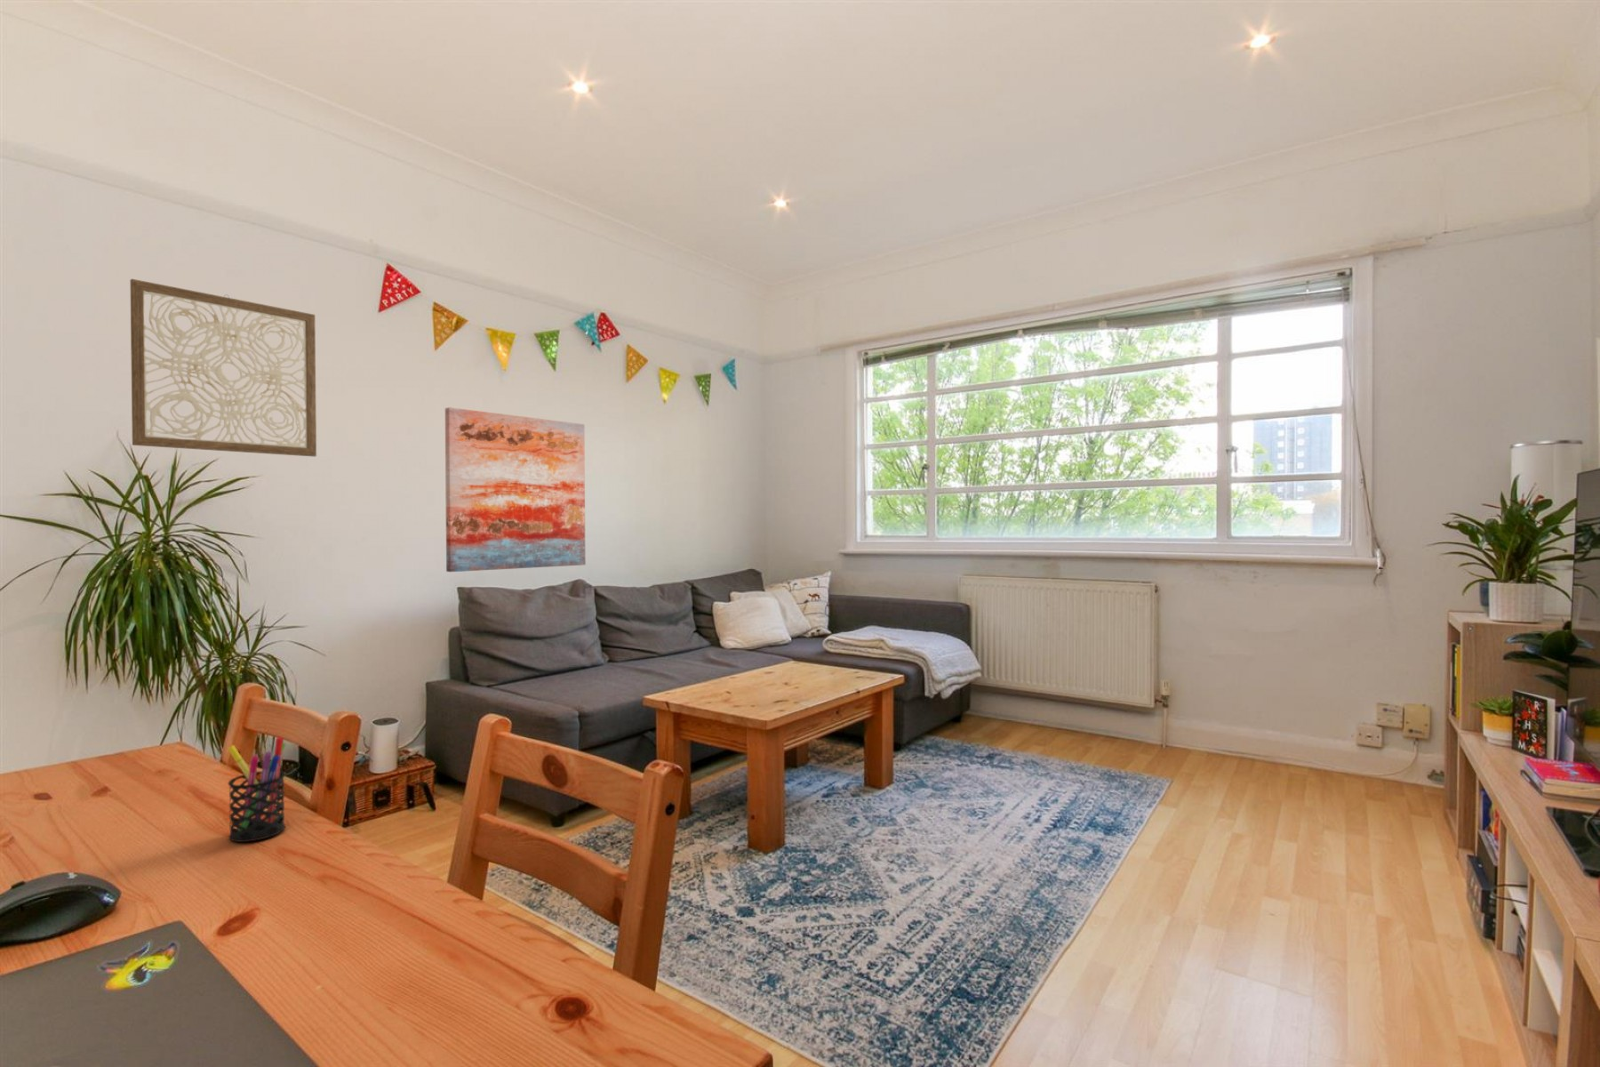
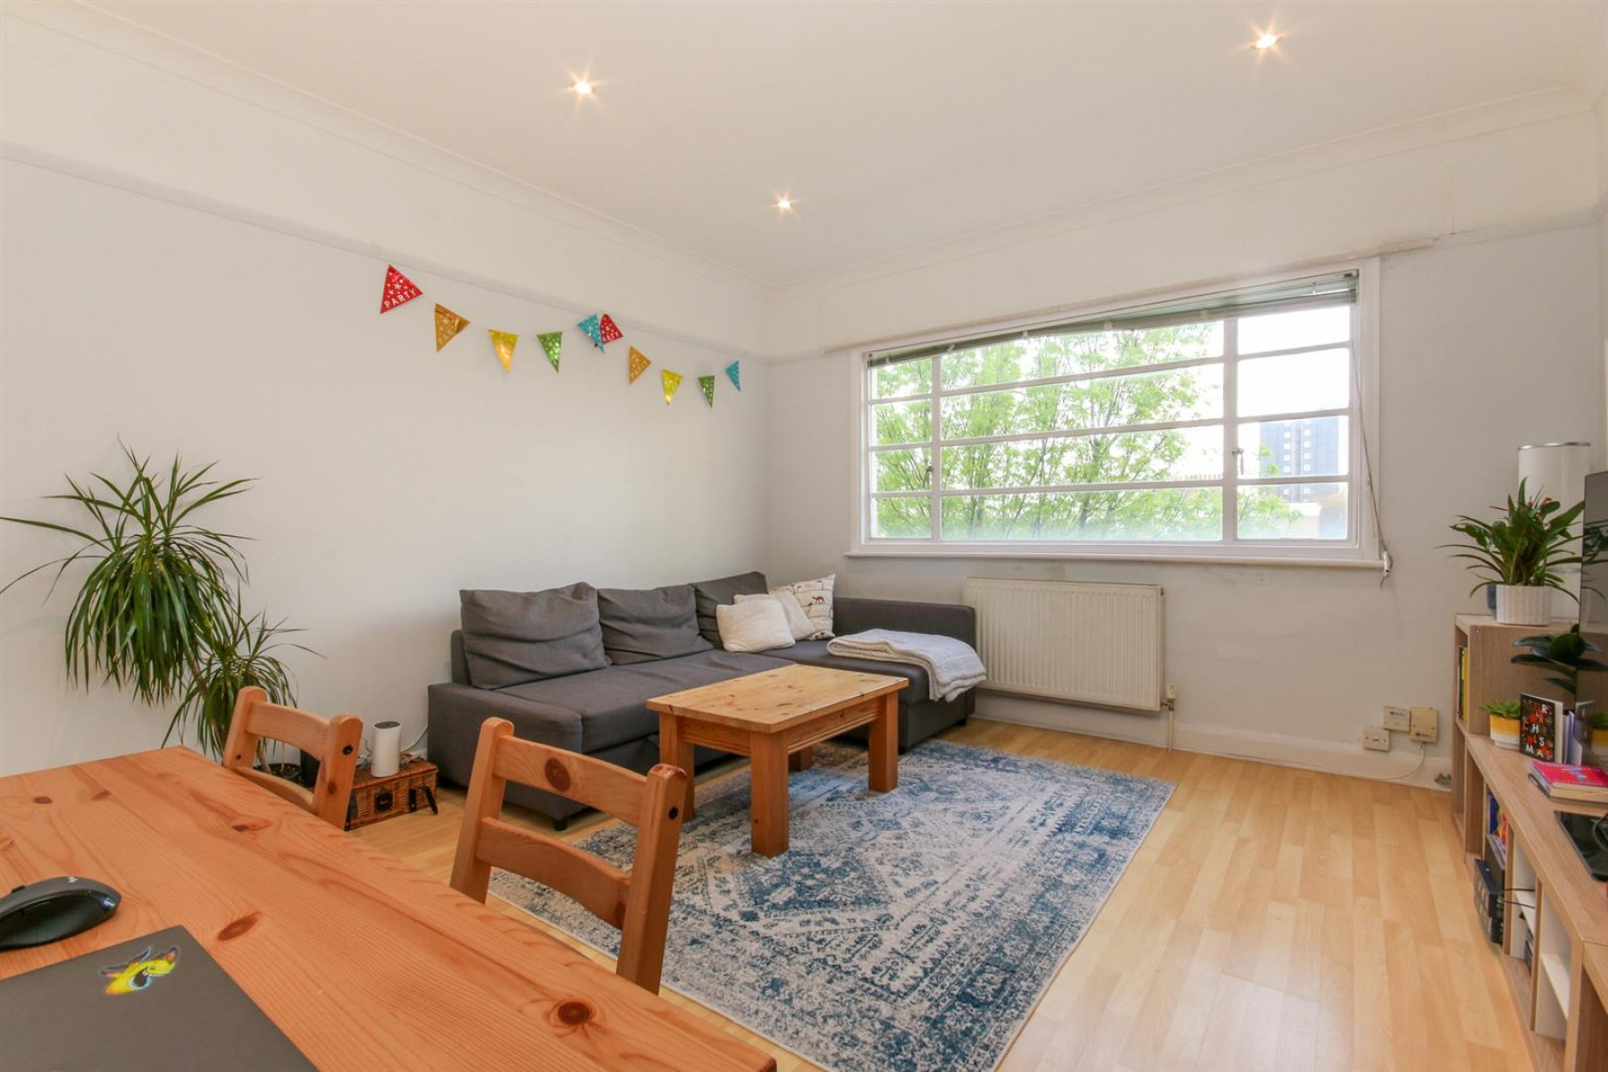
- wall art (520, 492)
- wall art (224, 375)
- pen holder (263, 784)
